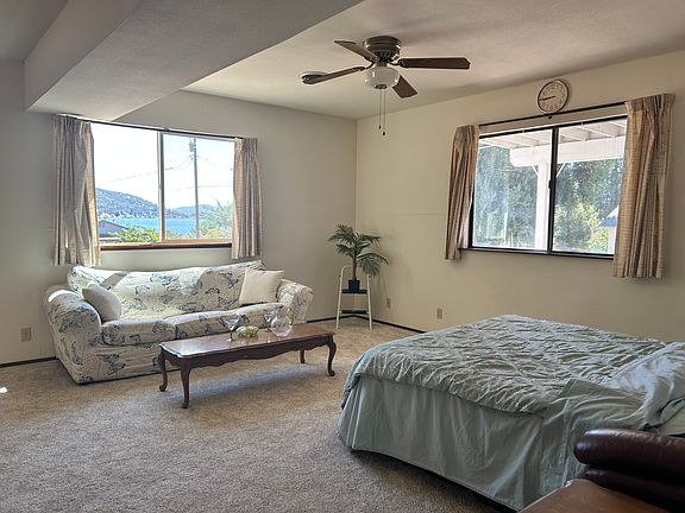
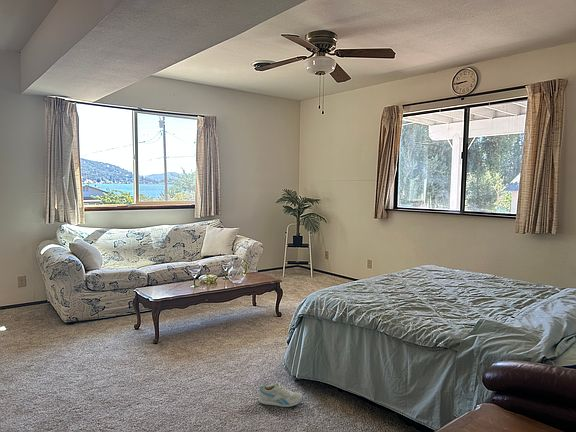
+ sneaker (280, 393)
